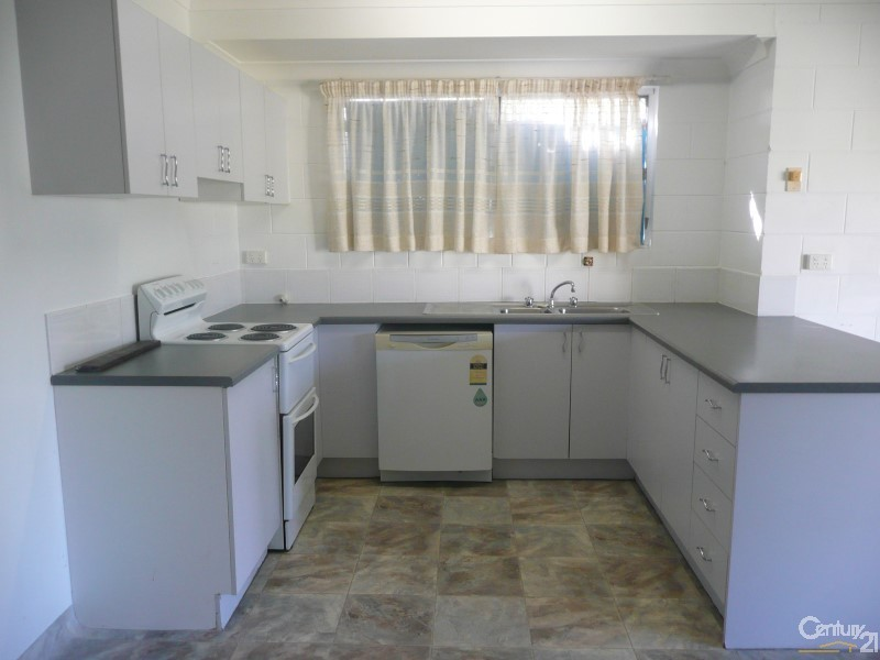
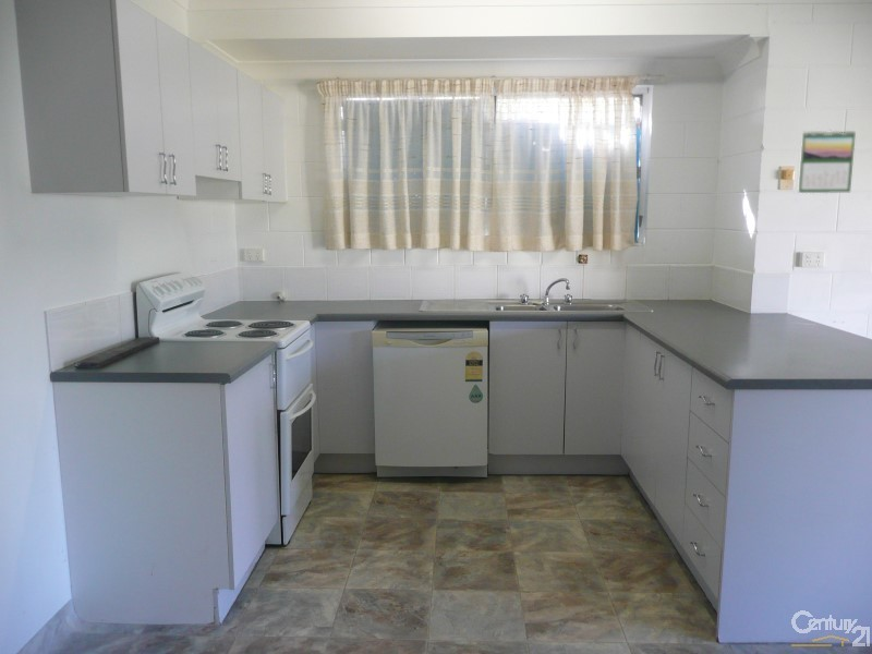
+ calendar (826, 160)
